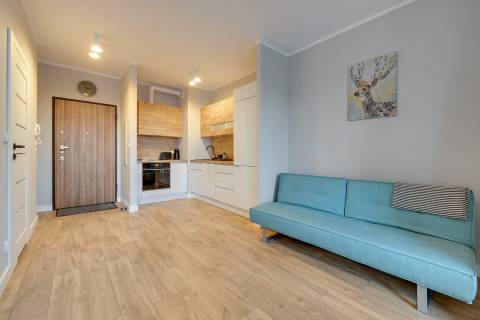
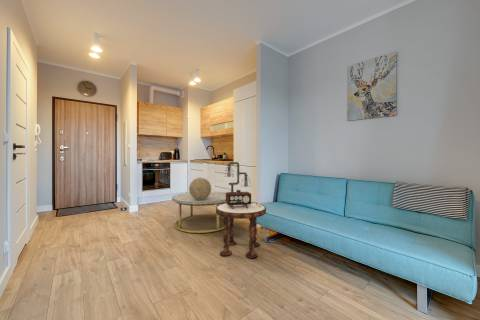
+ table lamp (244, 183)
+ decorative sphere (200, 188)
+ coffee table (203, 205)
+ side table (233, 226)
